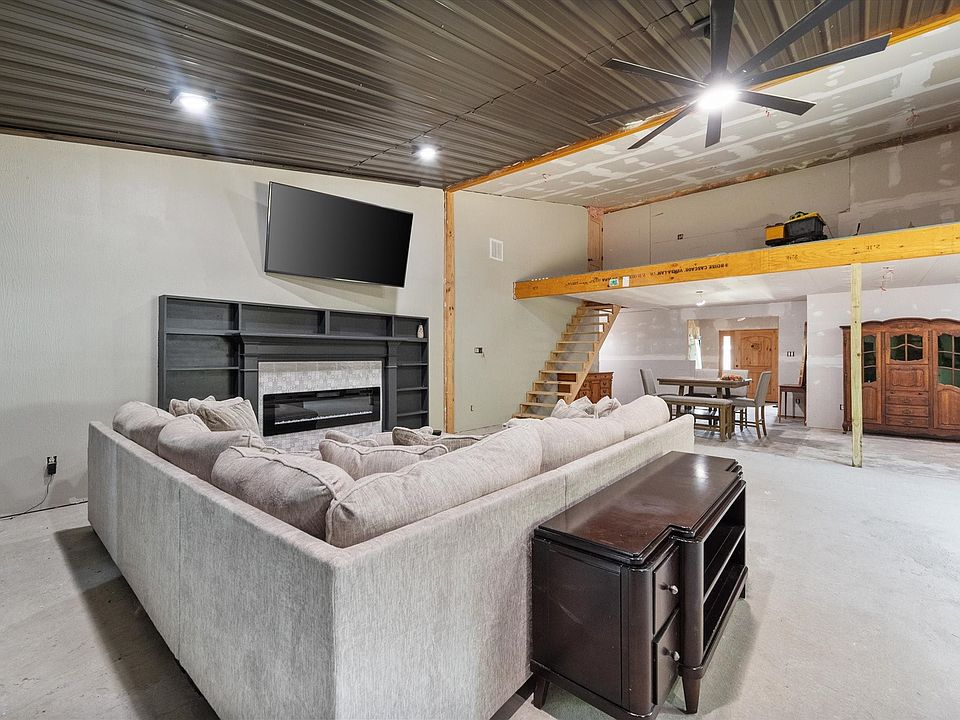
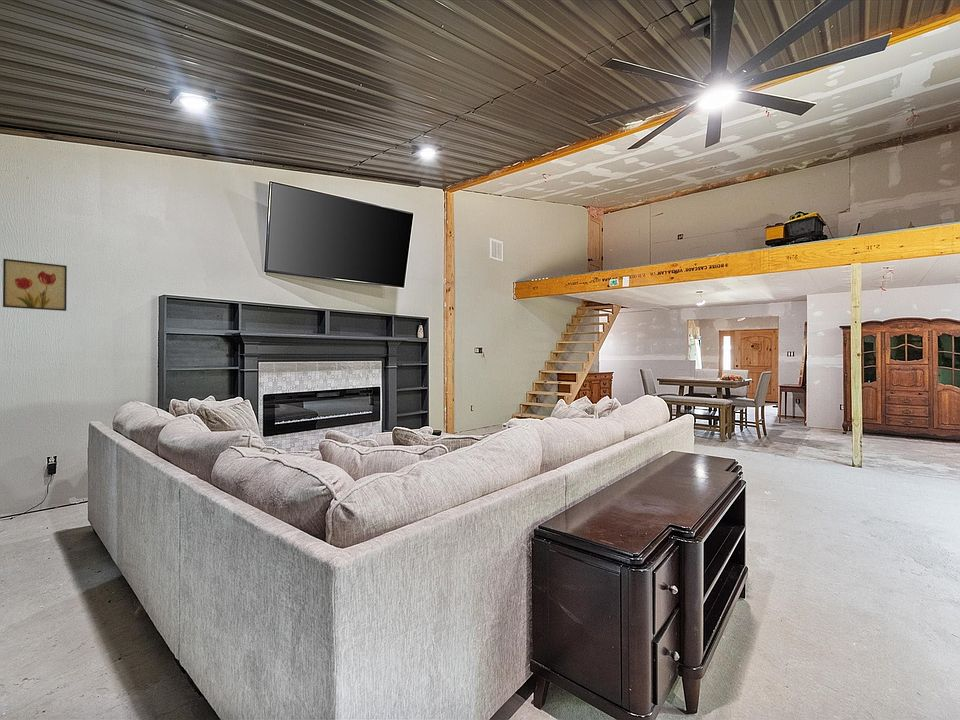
+ wall art (35, 285)
